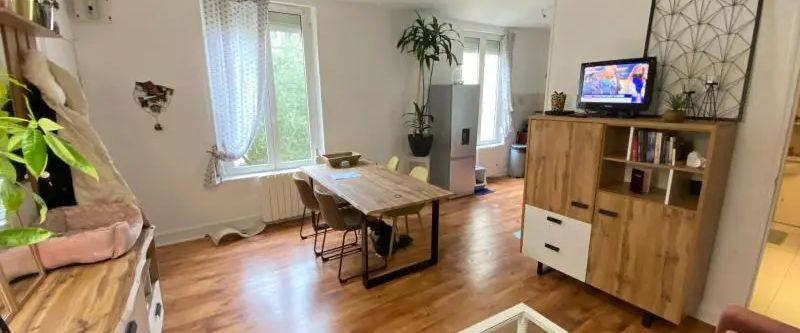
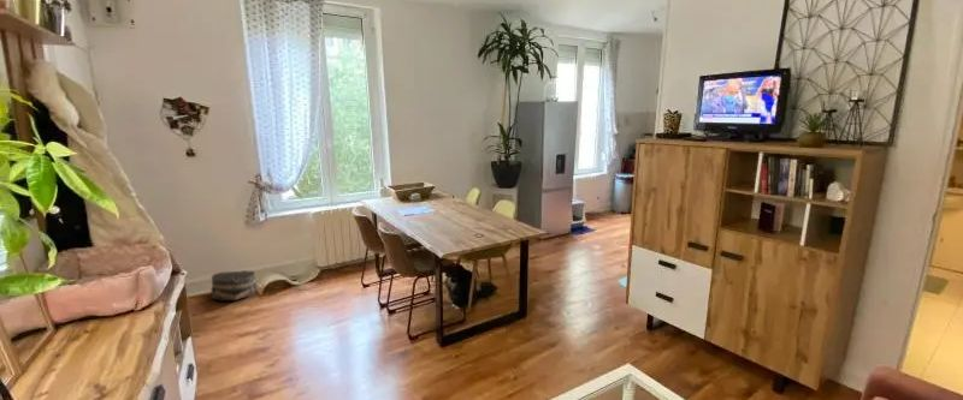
+ hat box (234, 285)
